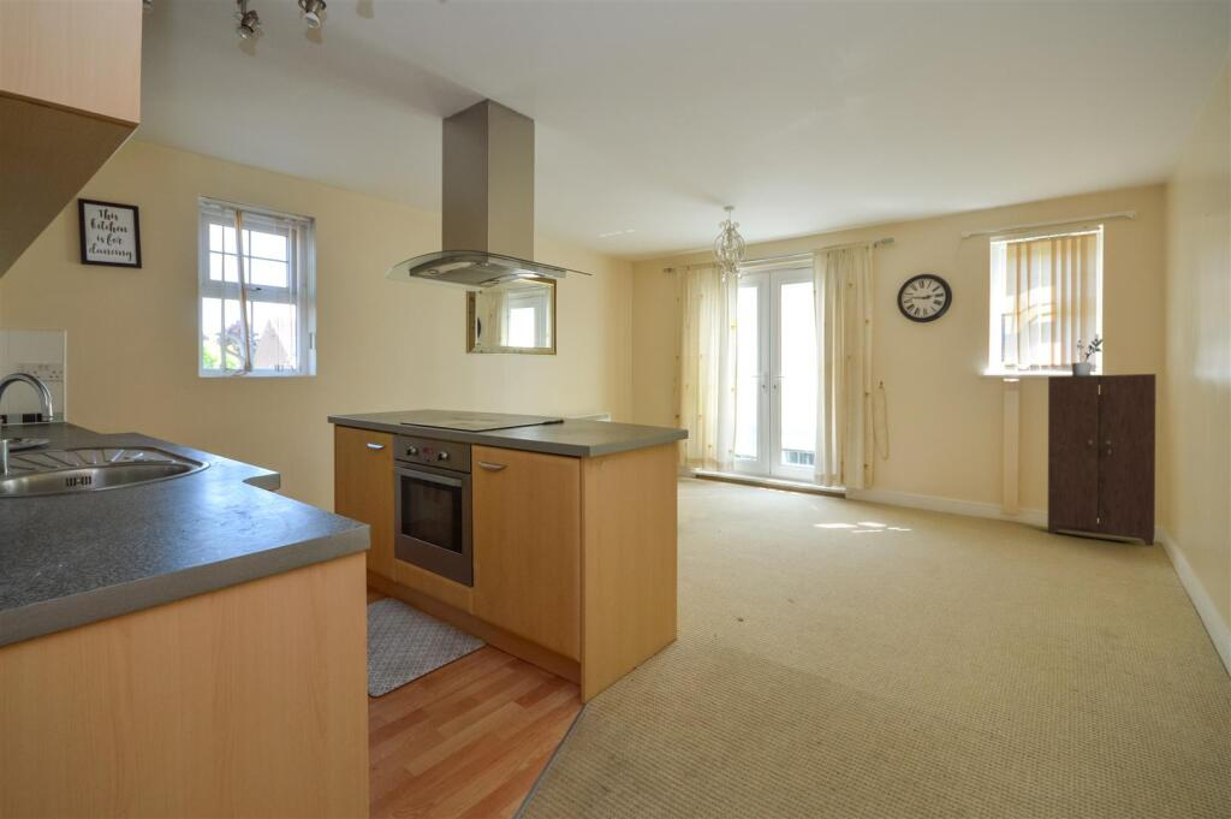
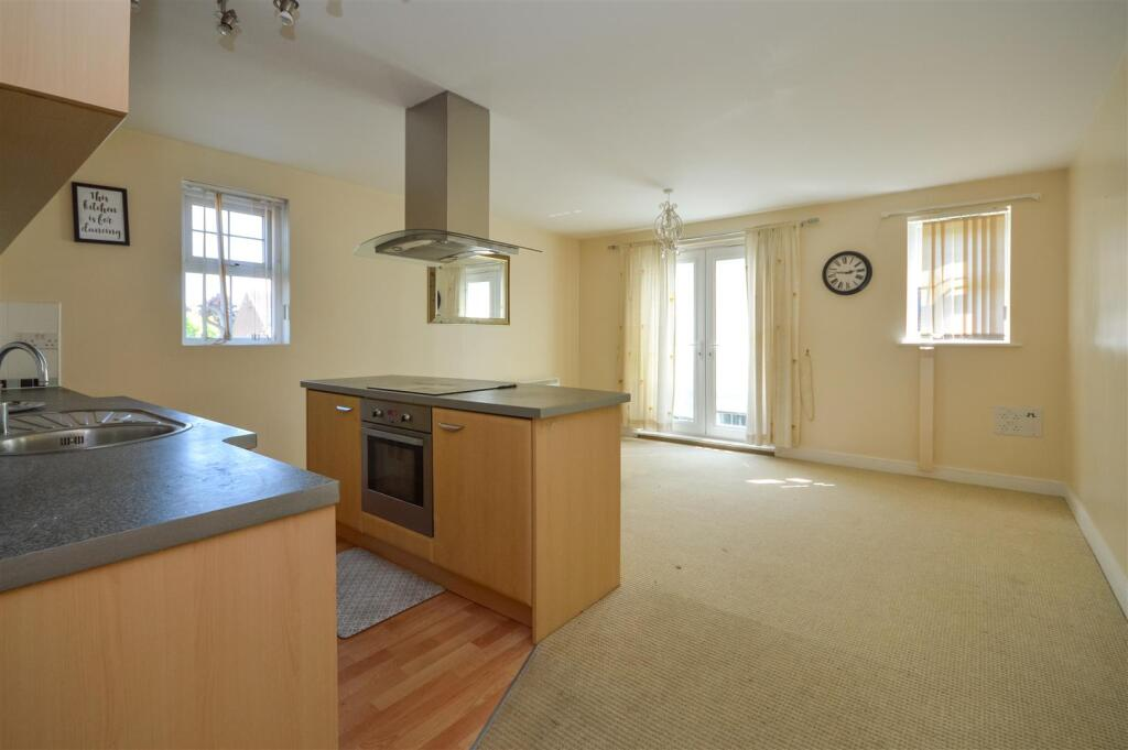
- potted plant (1086, 357)
- cabinet (1100, 456)
